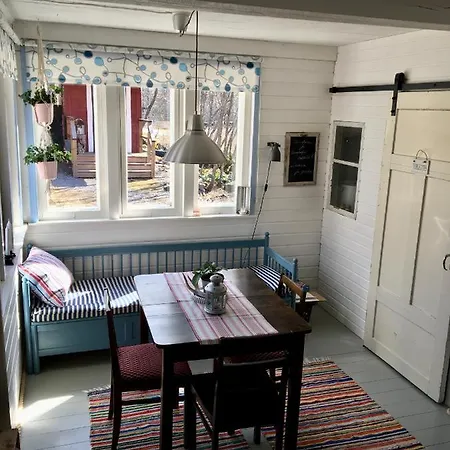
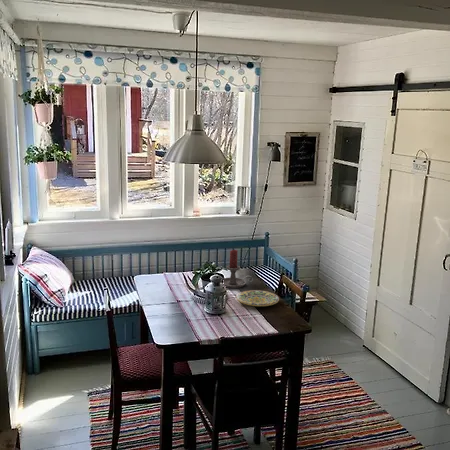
+ plate (257, 299)
+ candle holder (237, 267)
